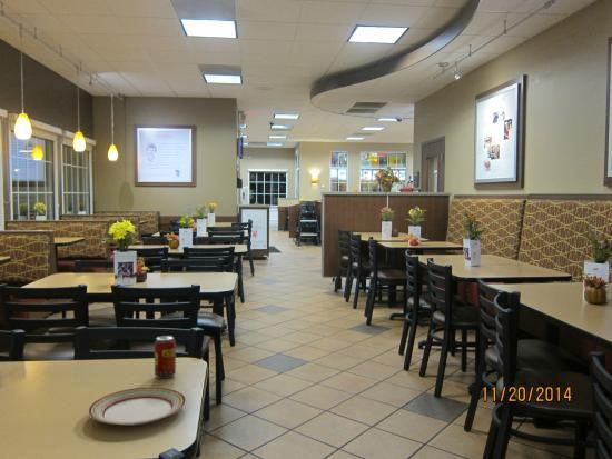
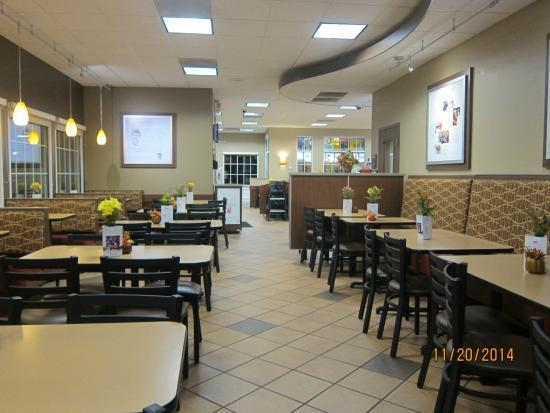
- plate (138, 407)
- beverage can (165, 356)
